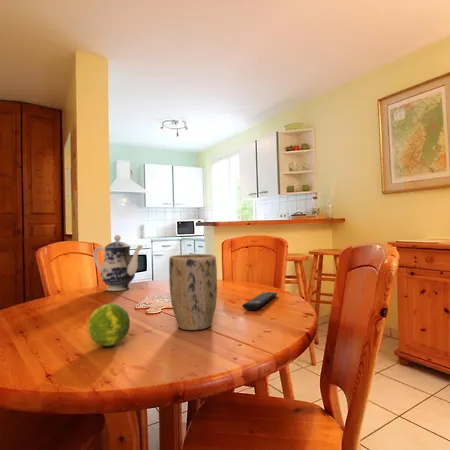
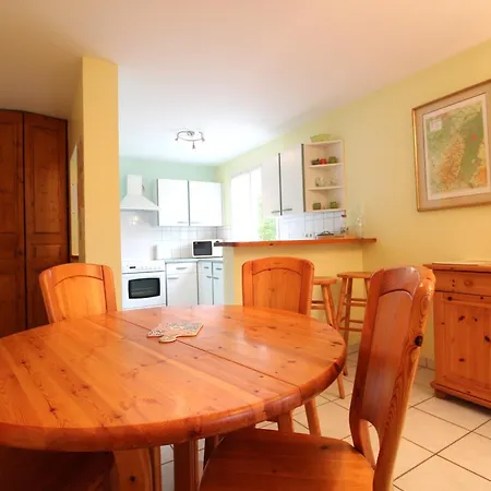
- plant pot (193, 290)
- remote control (261, 300)
- fruit (109, 324)
- teapot (117, 261)
